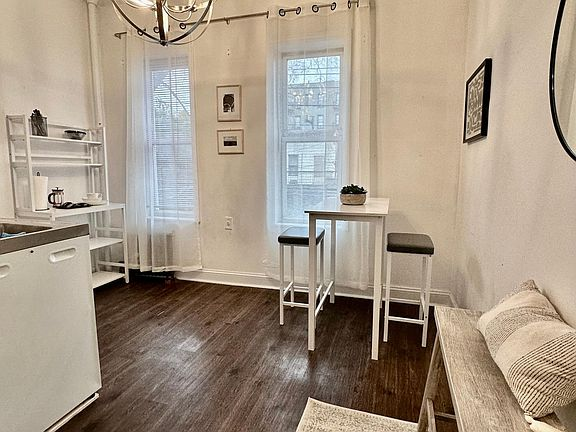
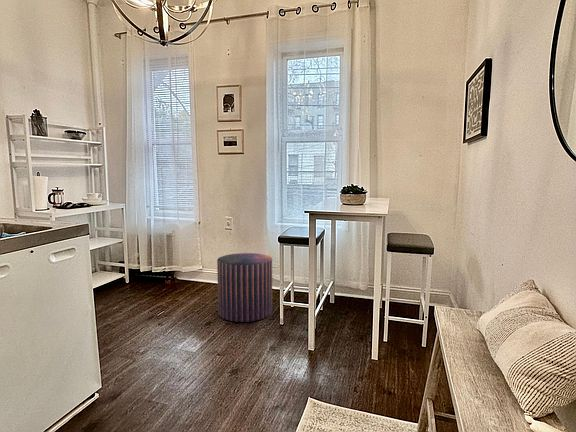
+ pouf (245, 285)
